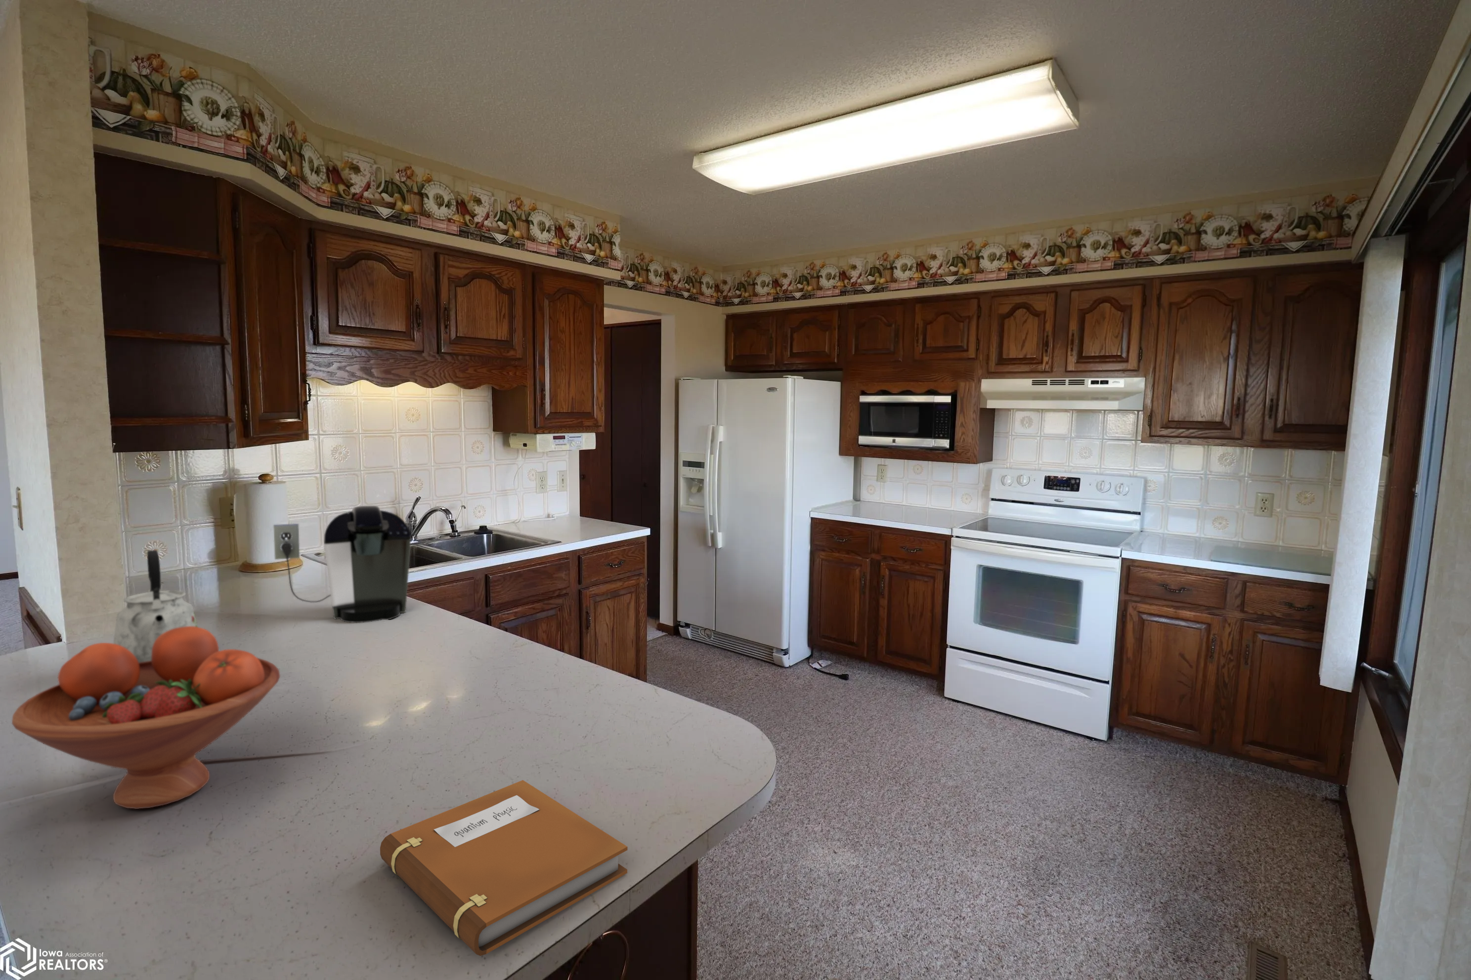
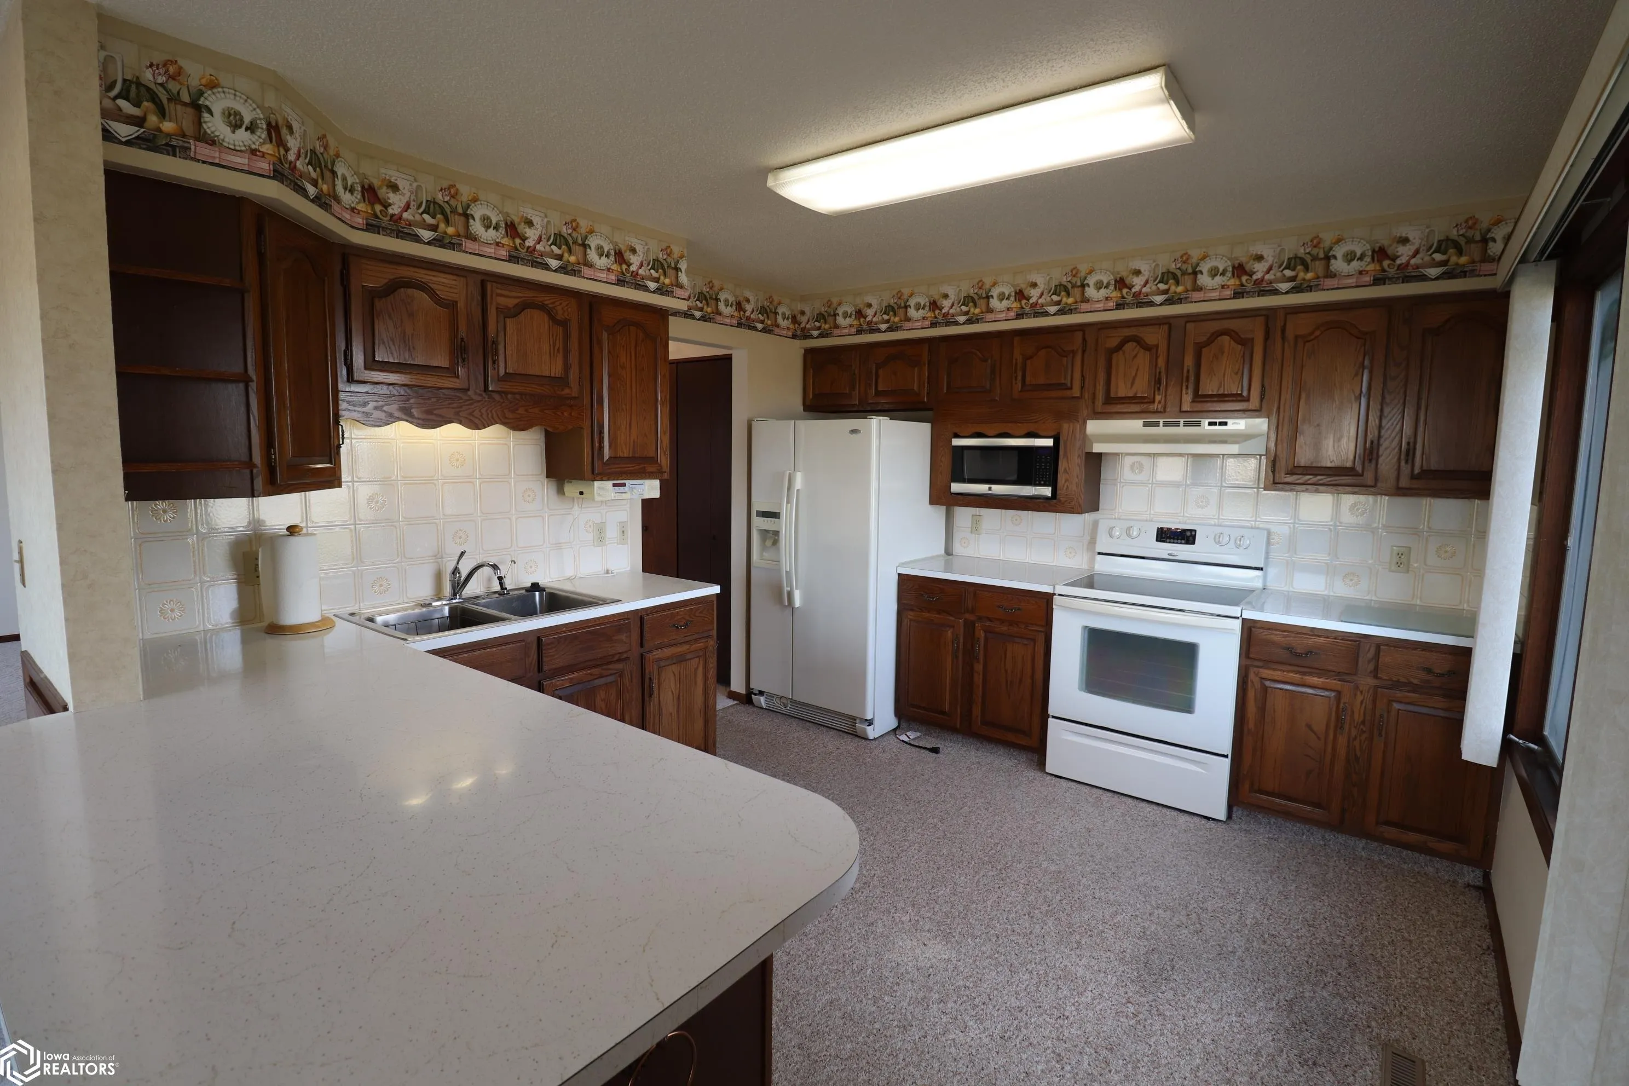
- coffee maker (344, 561)
- kettle (157, 612)
- fruit bowl (159, 720)
- notebook (500, 853)
